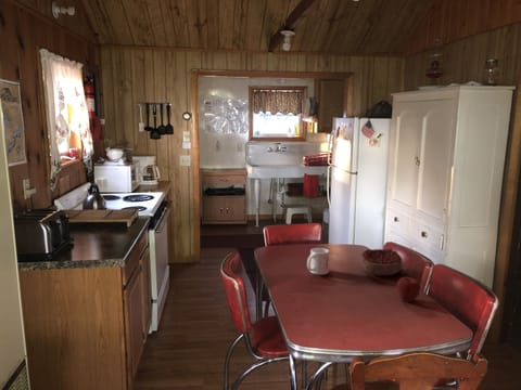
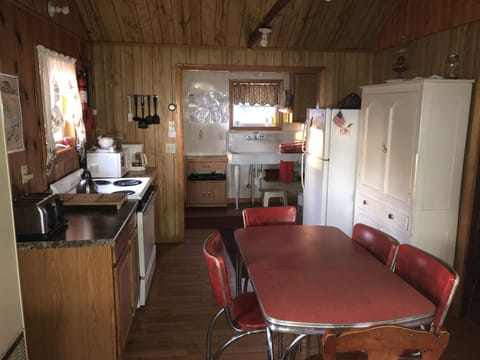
- apple (408, 289)
- mug (317, 261)
- decorative bowl (381, 261)
